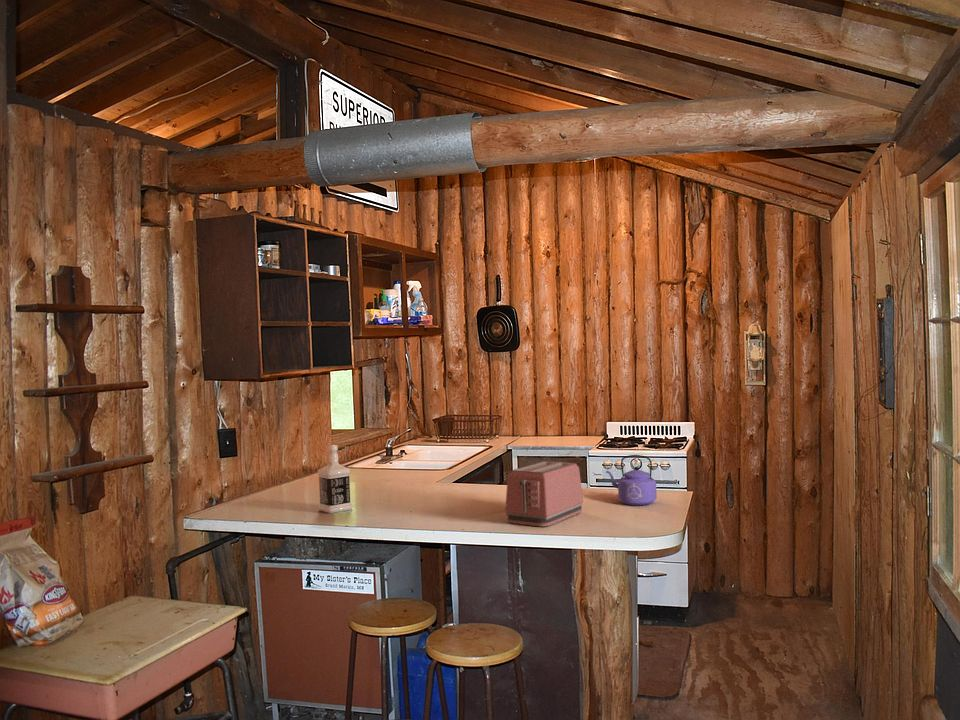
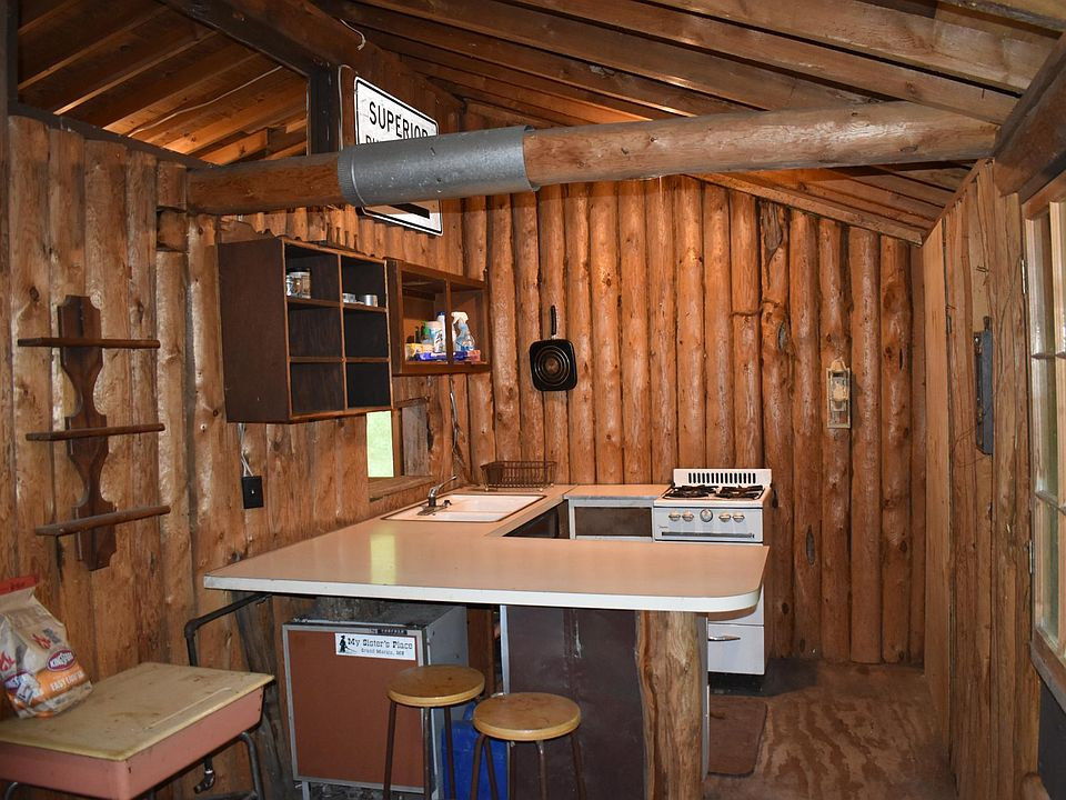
- toaster (543, 492)
- kettle (630, 478)
- bottle (334, 477)
